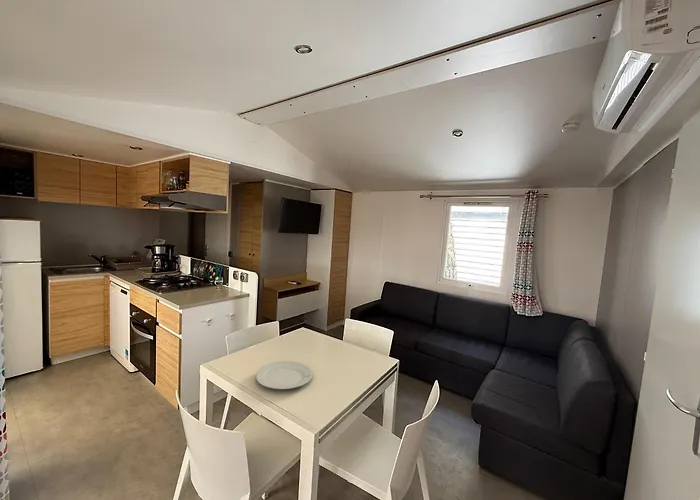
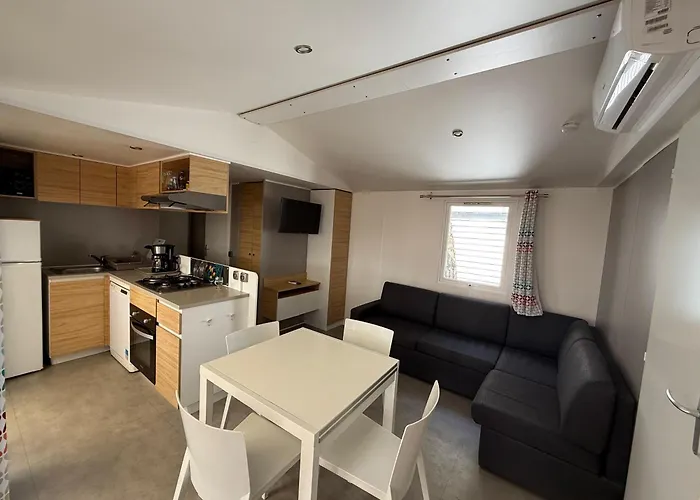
- chinaware (284, 375)
